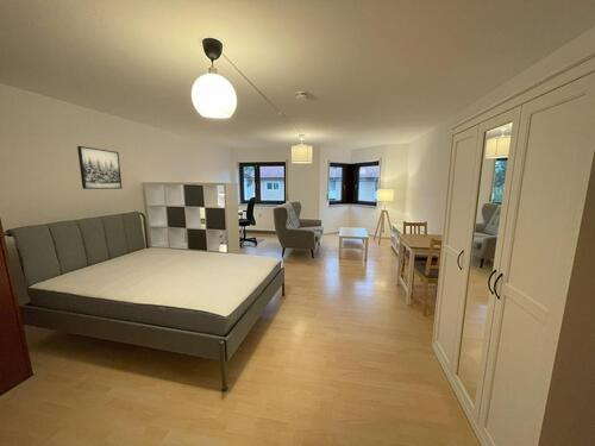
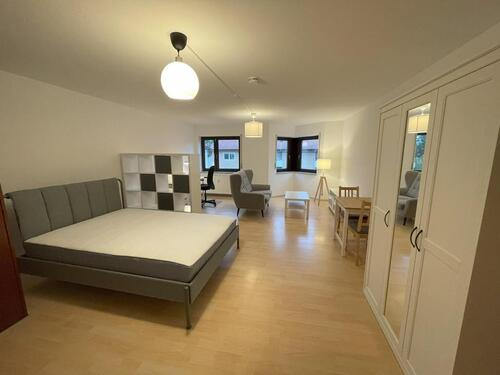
- wall art (101, 169)
